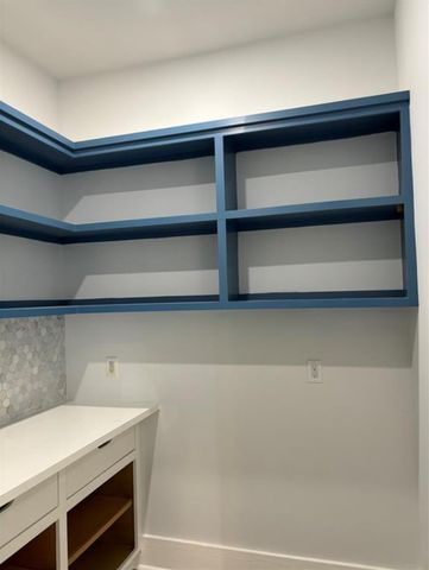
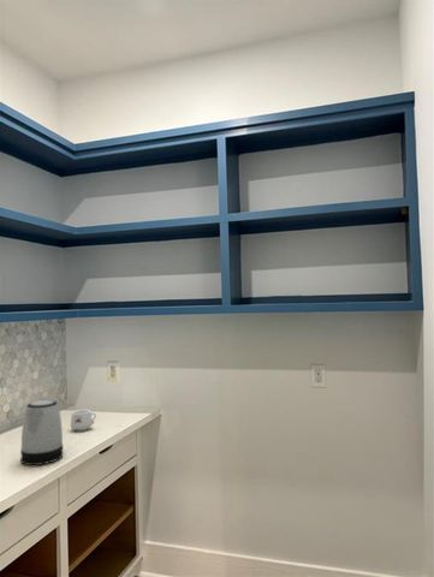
+ mug (83, 420)
+ kettle (44, 428)
